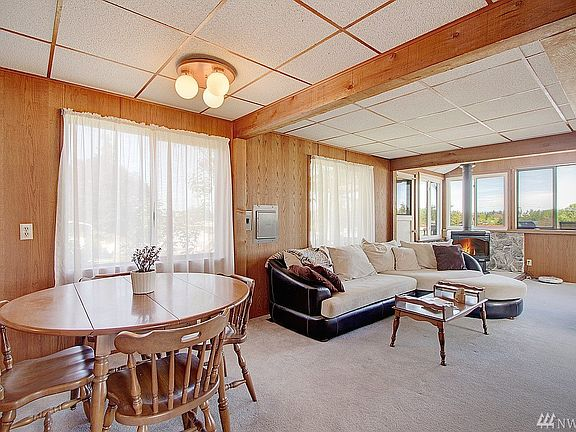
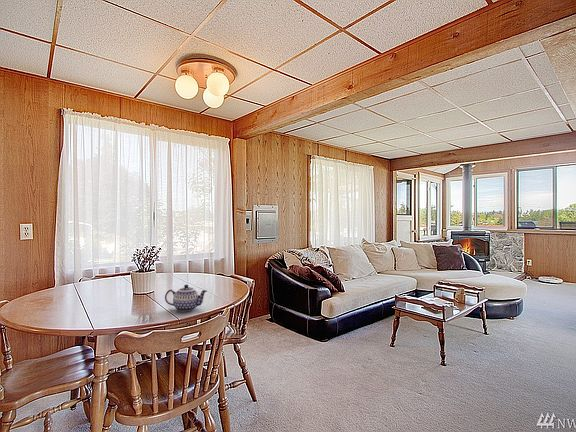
+ teapot (186, 296)
